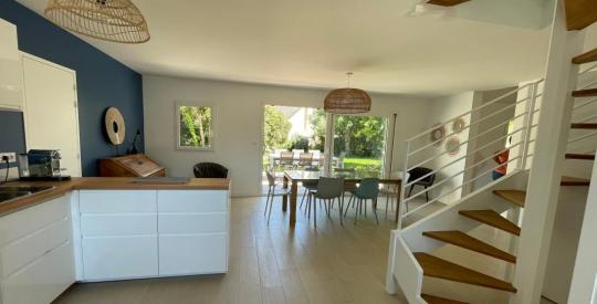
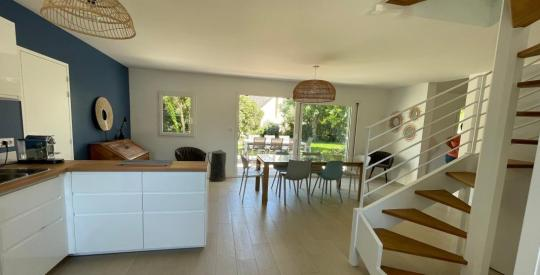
+ trash can (216, 164)
